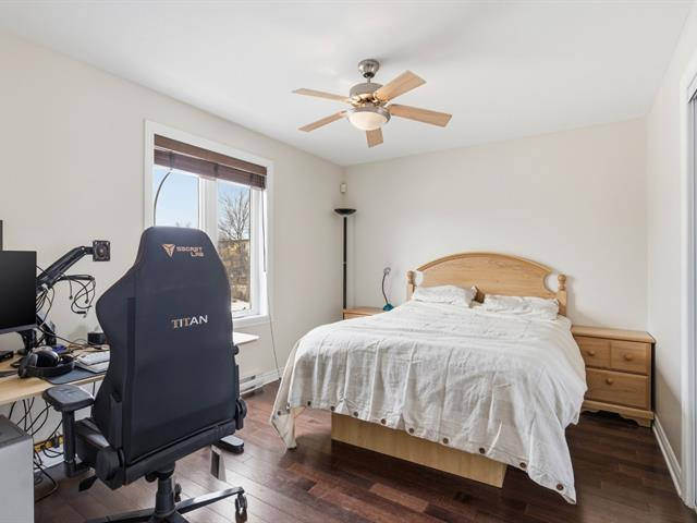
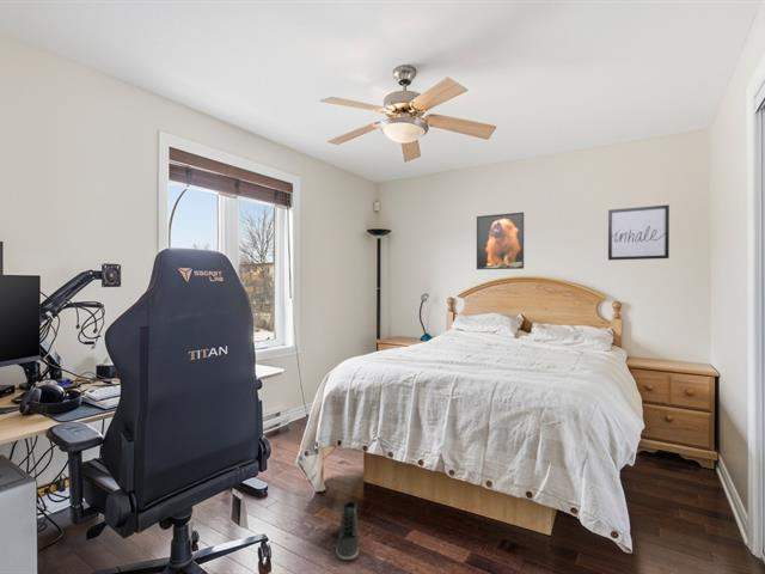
+ sneaker (347, 529)
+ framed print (498, 242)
+ wall art (637, 233)
